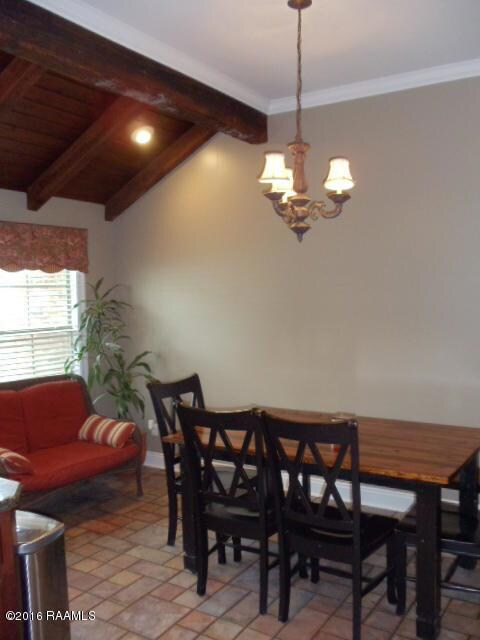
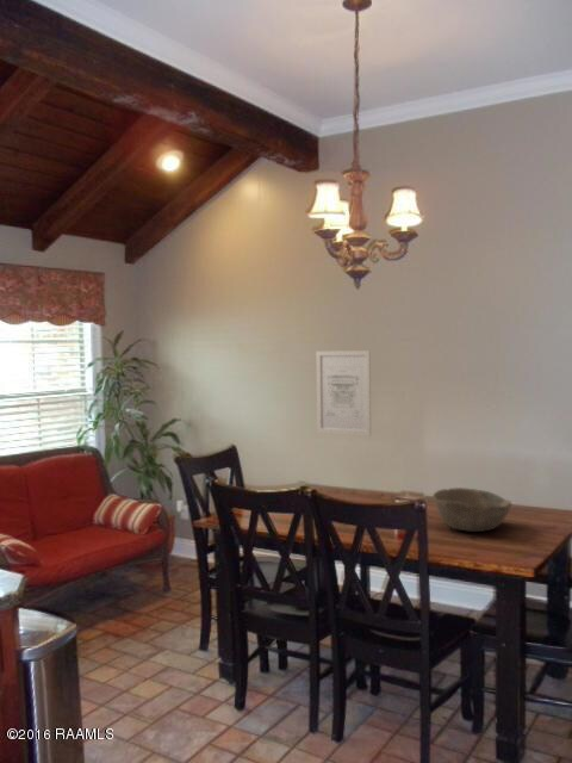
+ bowl (471, 510)
+ wall art (342, 392)
